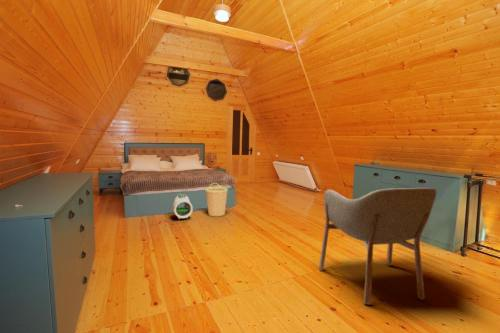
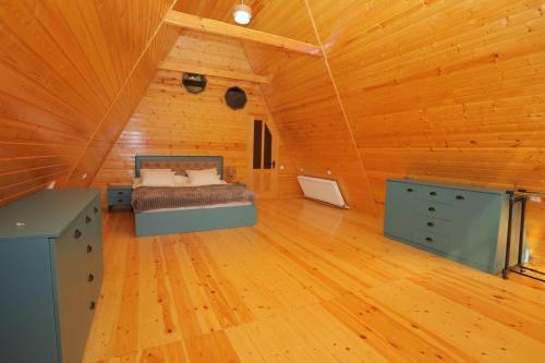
- armchair (377, 233)
- basket (216, 199)
- air purifier (184, 205)
